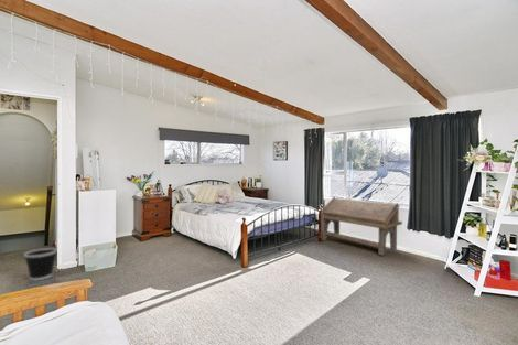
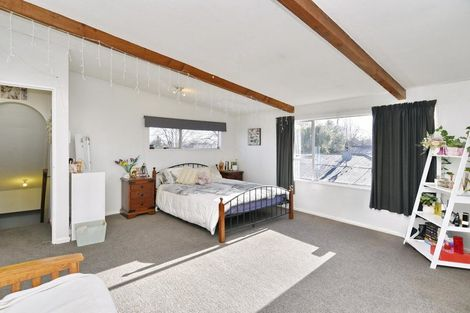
- bench (356, 222)
- wastebasket (41, 263)
